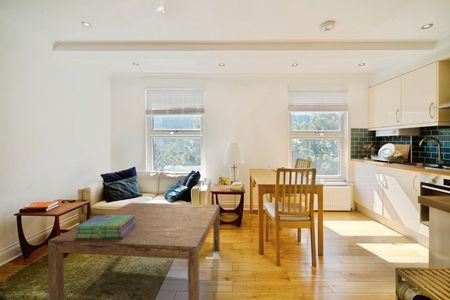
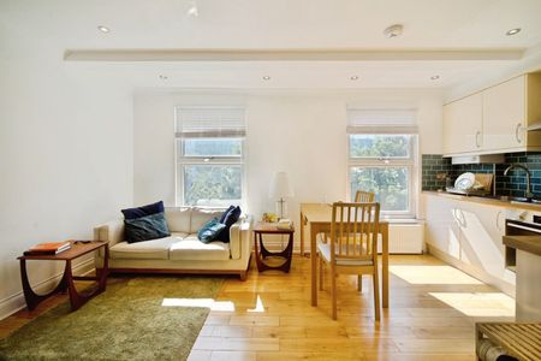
- coffee table (154, 245)
- stack of books (107, 225)
